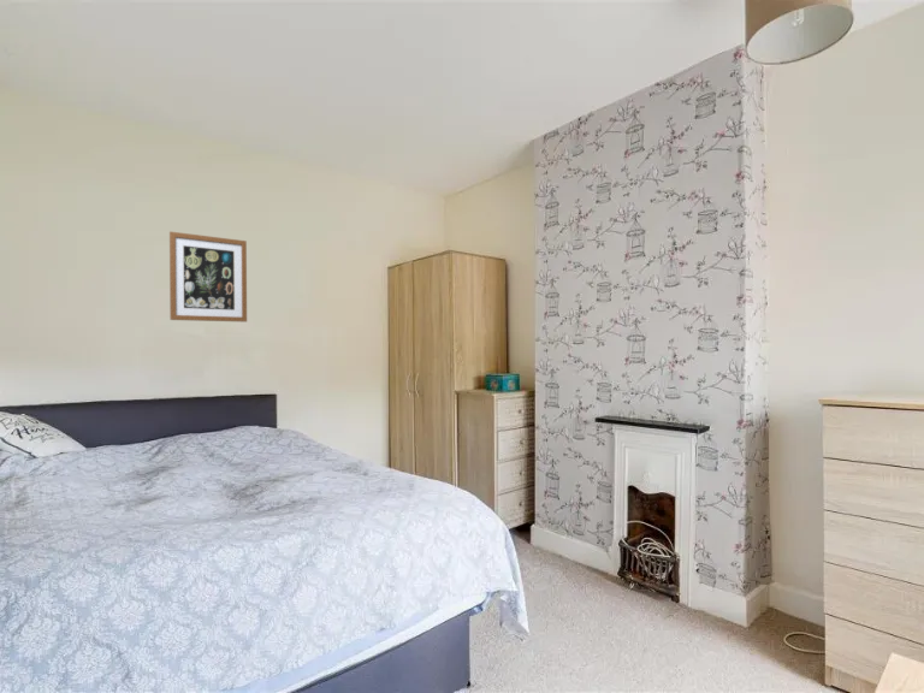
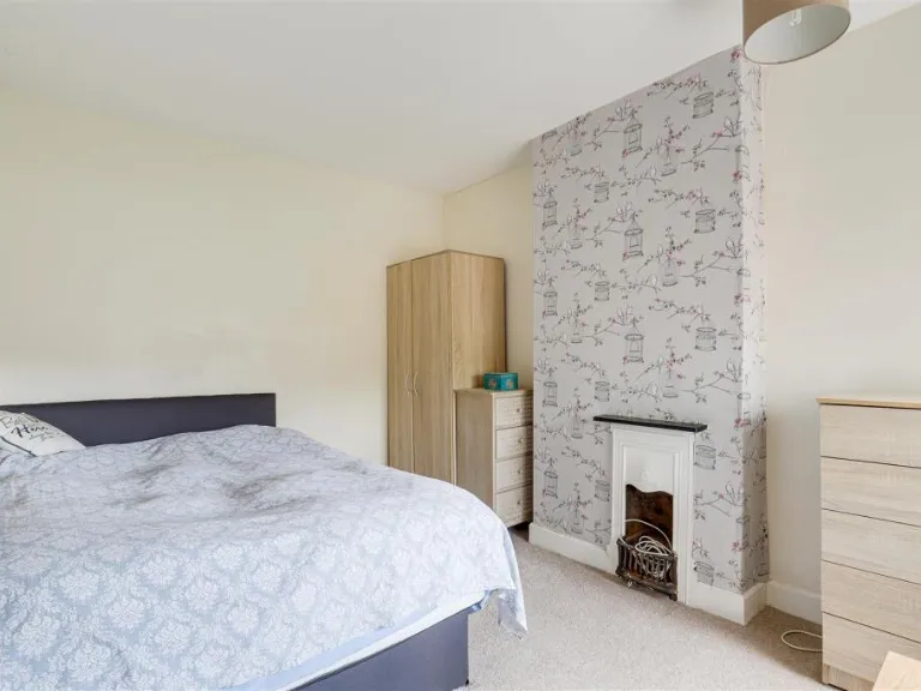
- wall art (209, 278)
